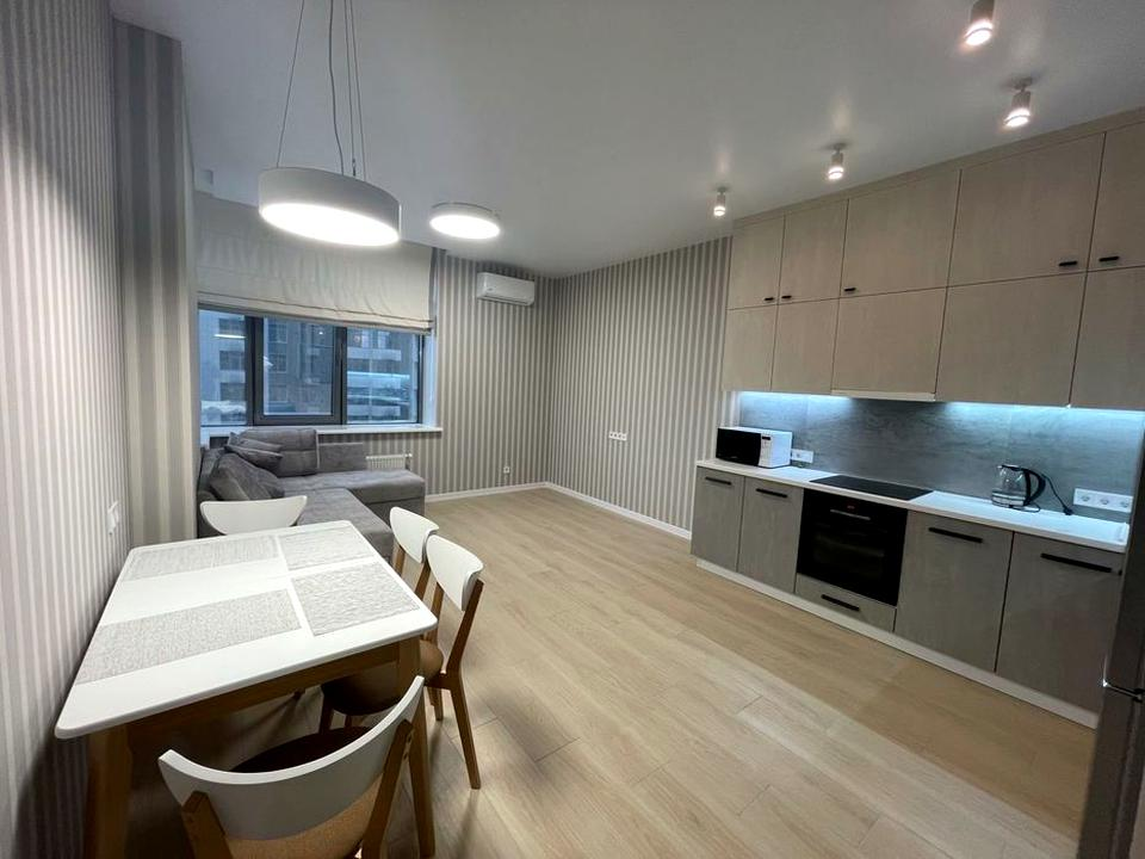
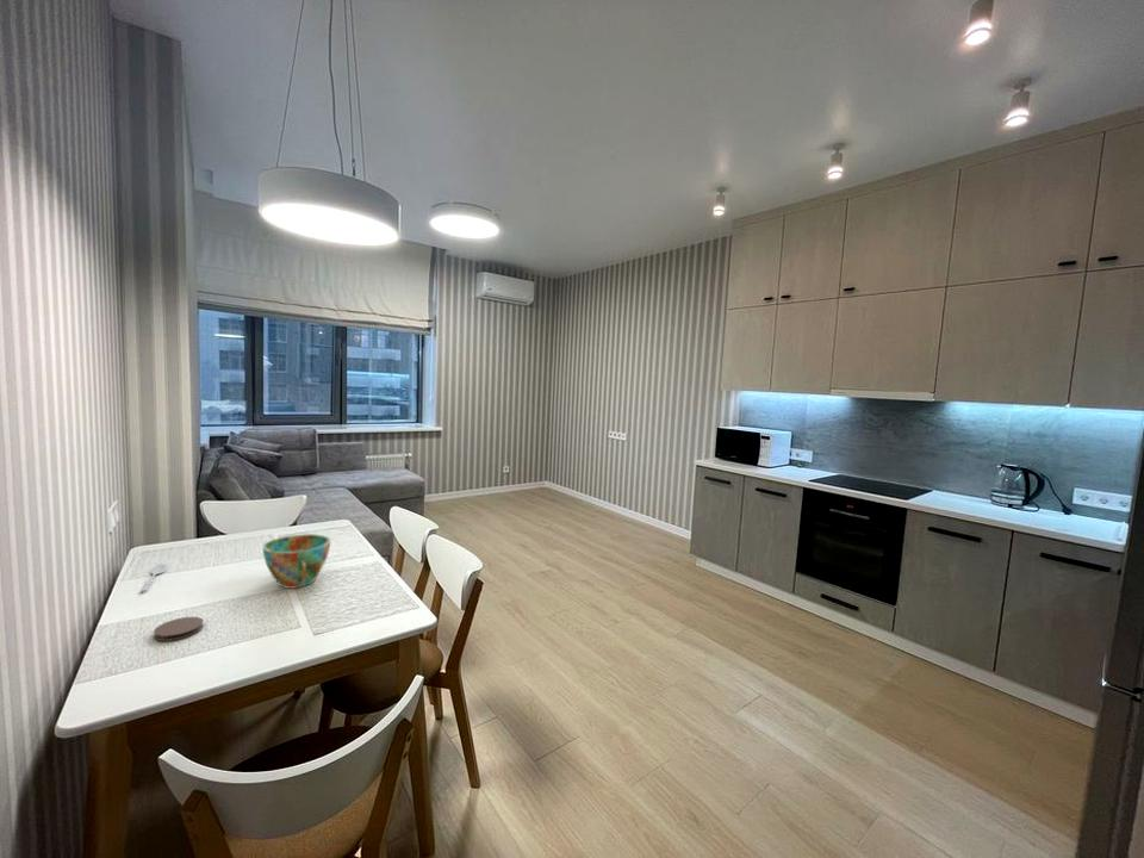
+ spoon (153, 576)
+ coaster (179, 628)
+ cup (298, 565)
